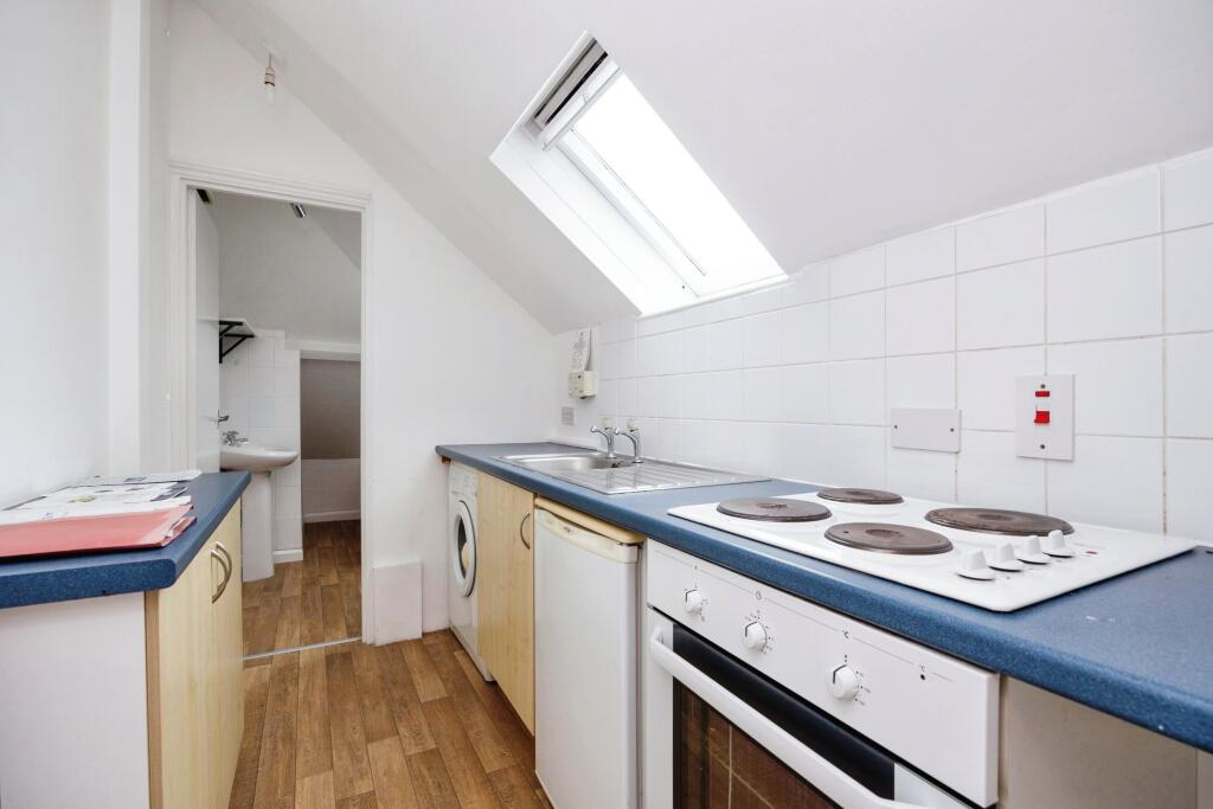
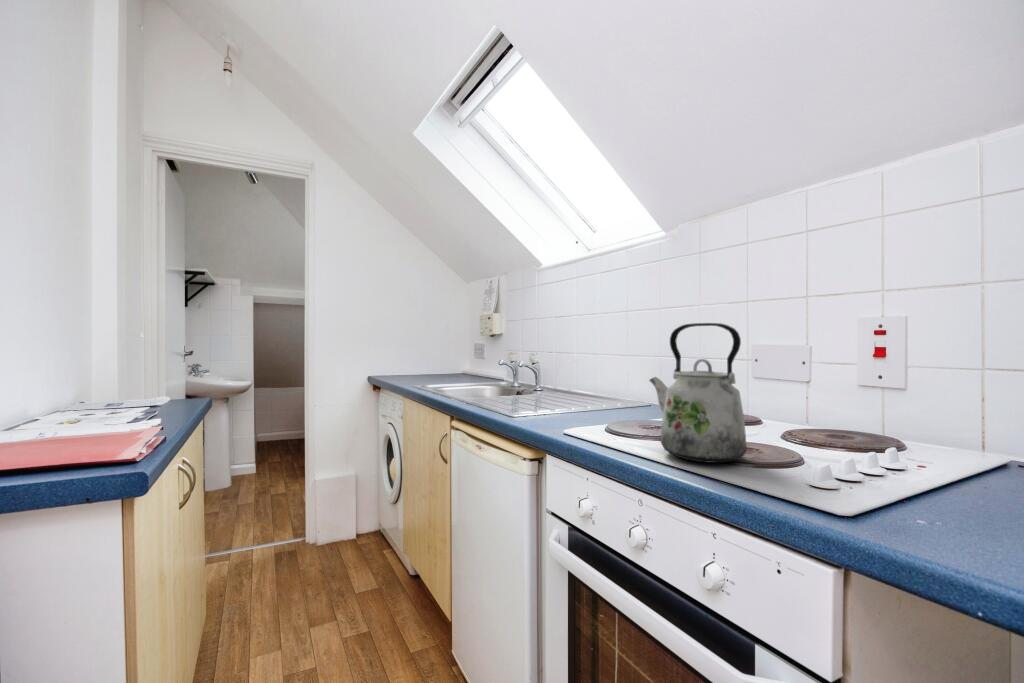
+ kettle (689, 388)
